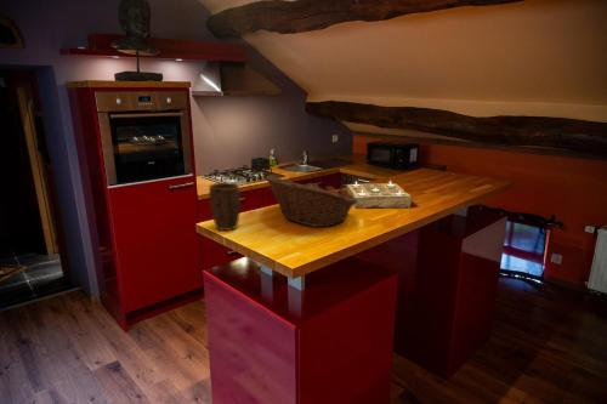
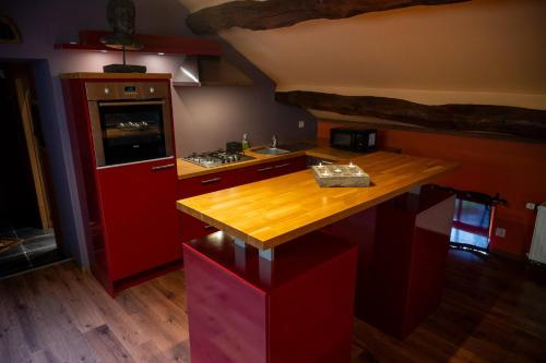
- plant pot (225, 206)
- fruit basket (310, 197)
